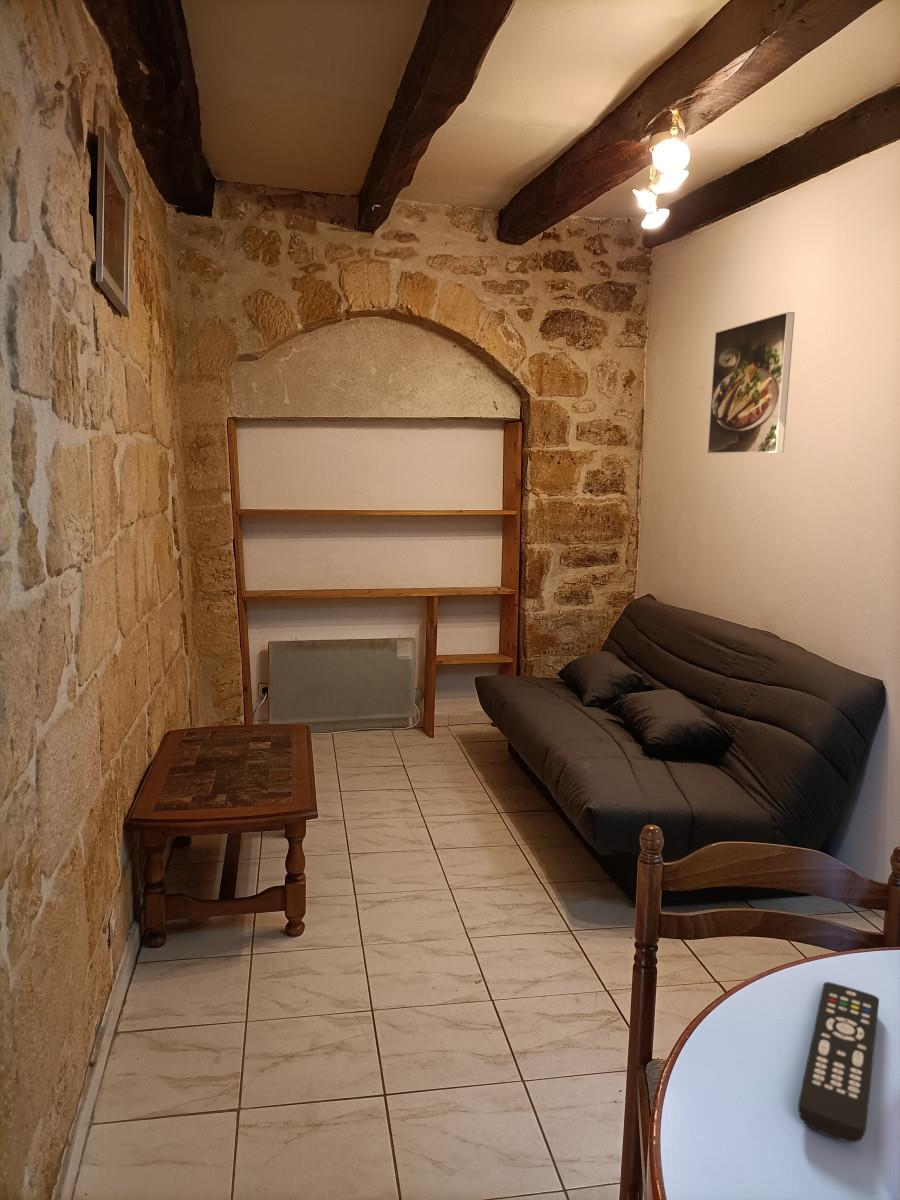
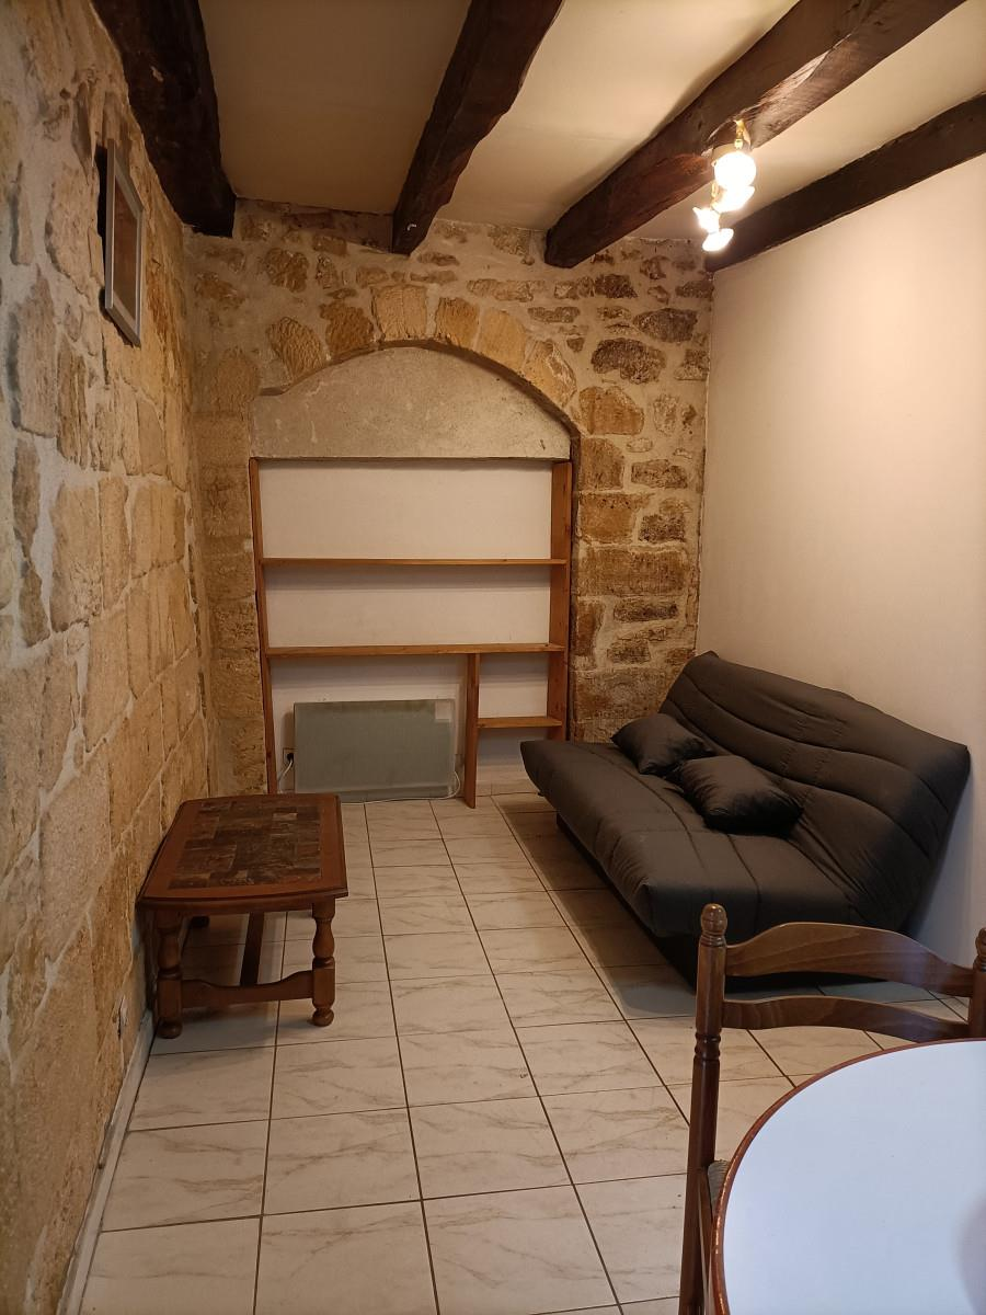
- remote control (841, 1053)
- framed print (747, 388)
